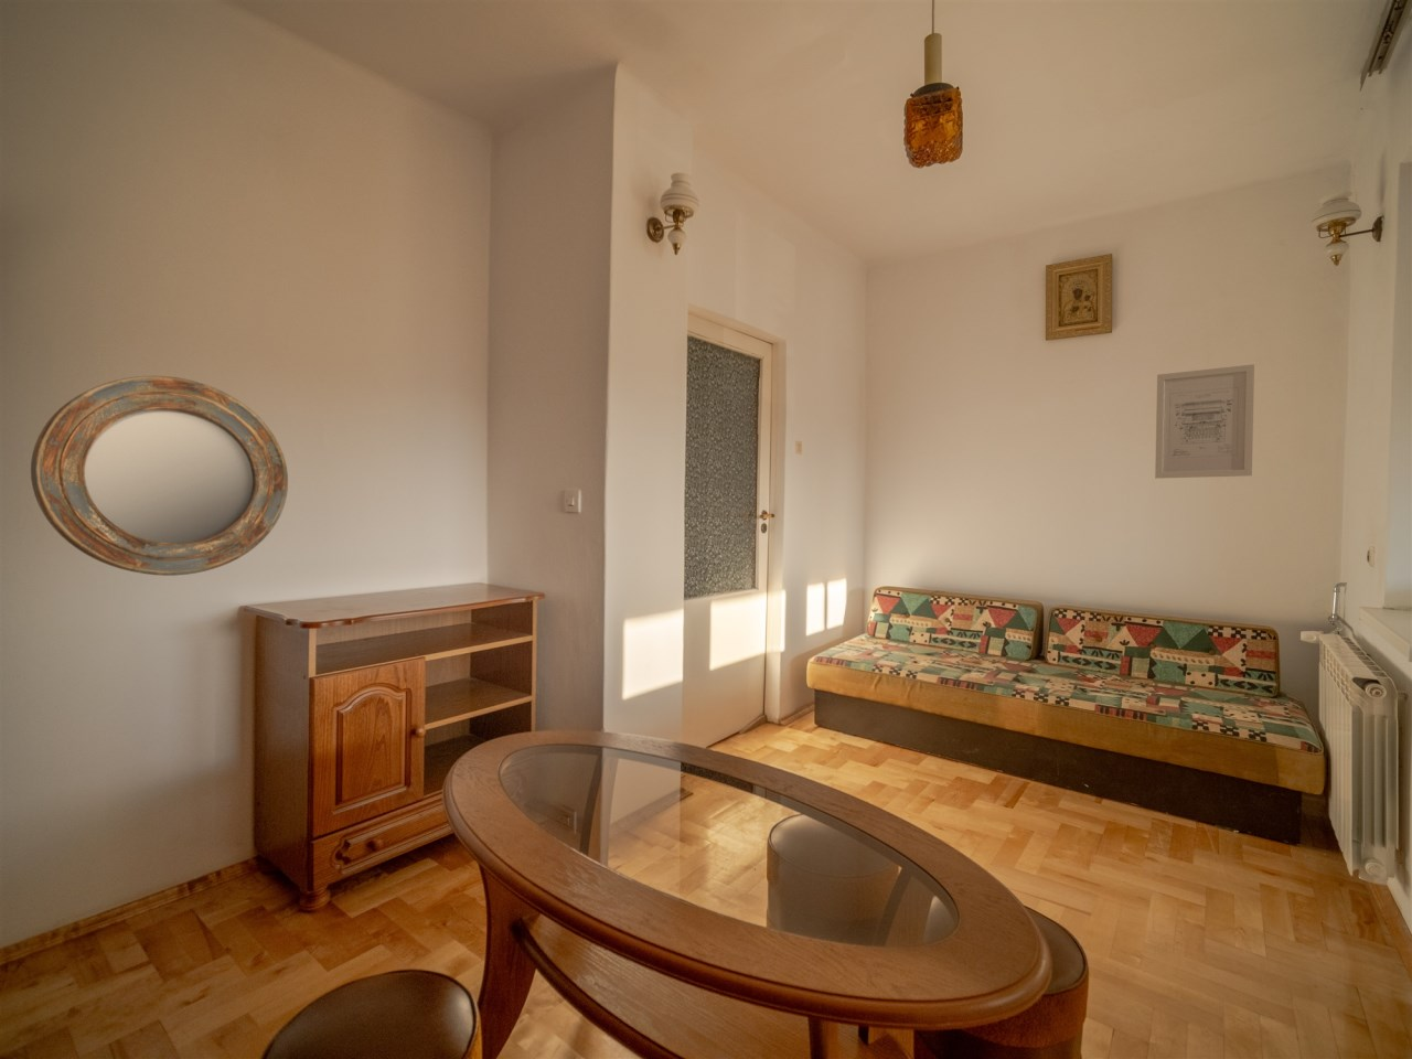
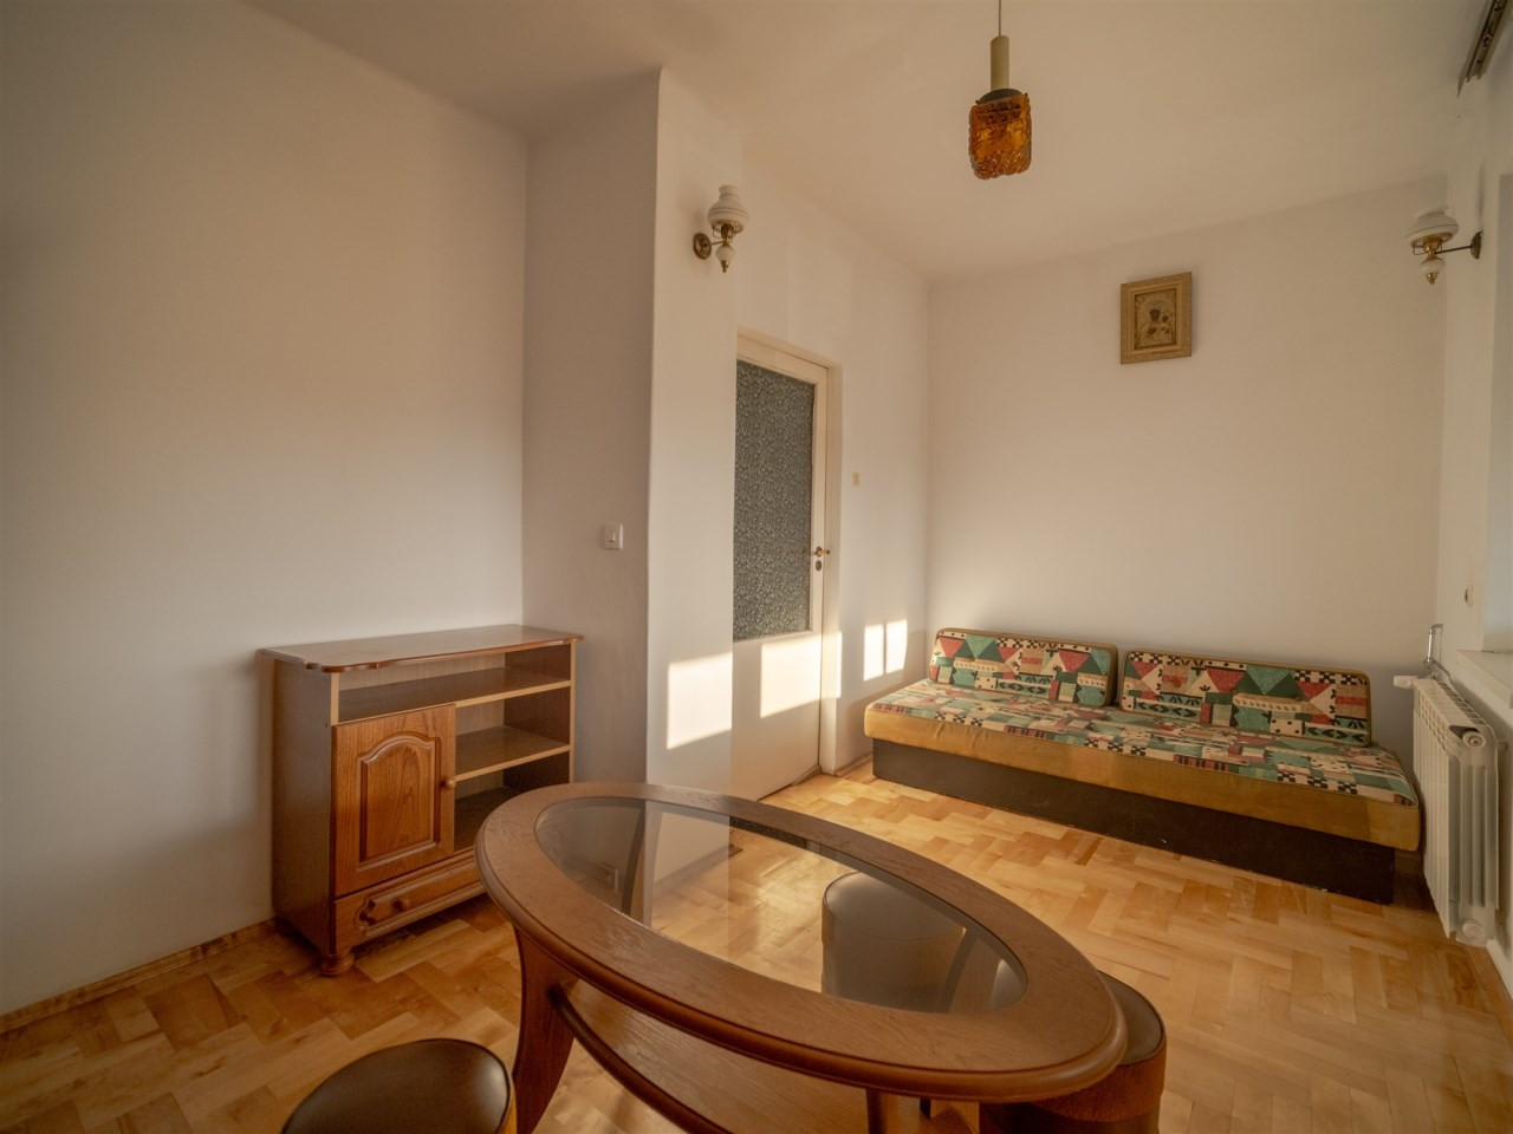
- wall art (1202, 423)
- home mirror (175, 476)
